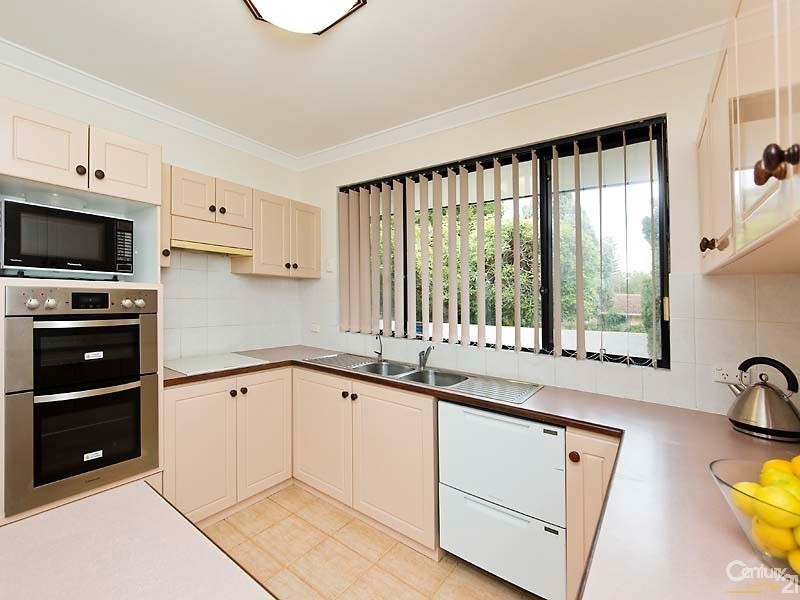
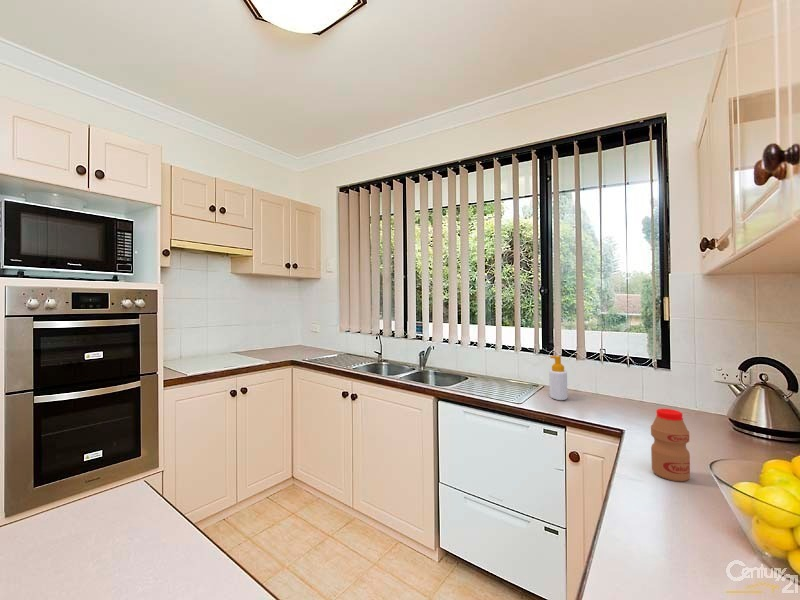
+ soap bottle (558, 376)
+ bottle (669, 442)
